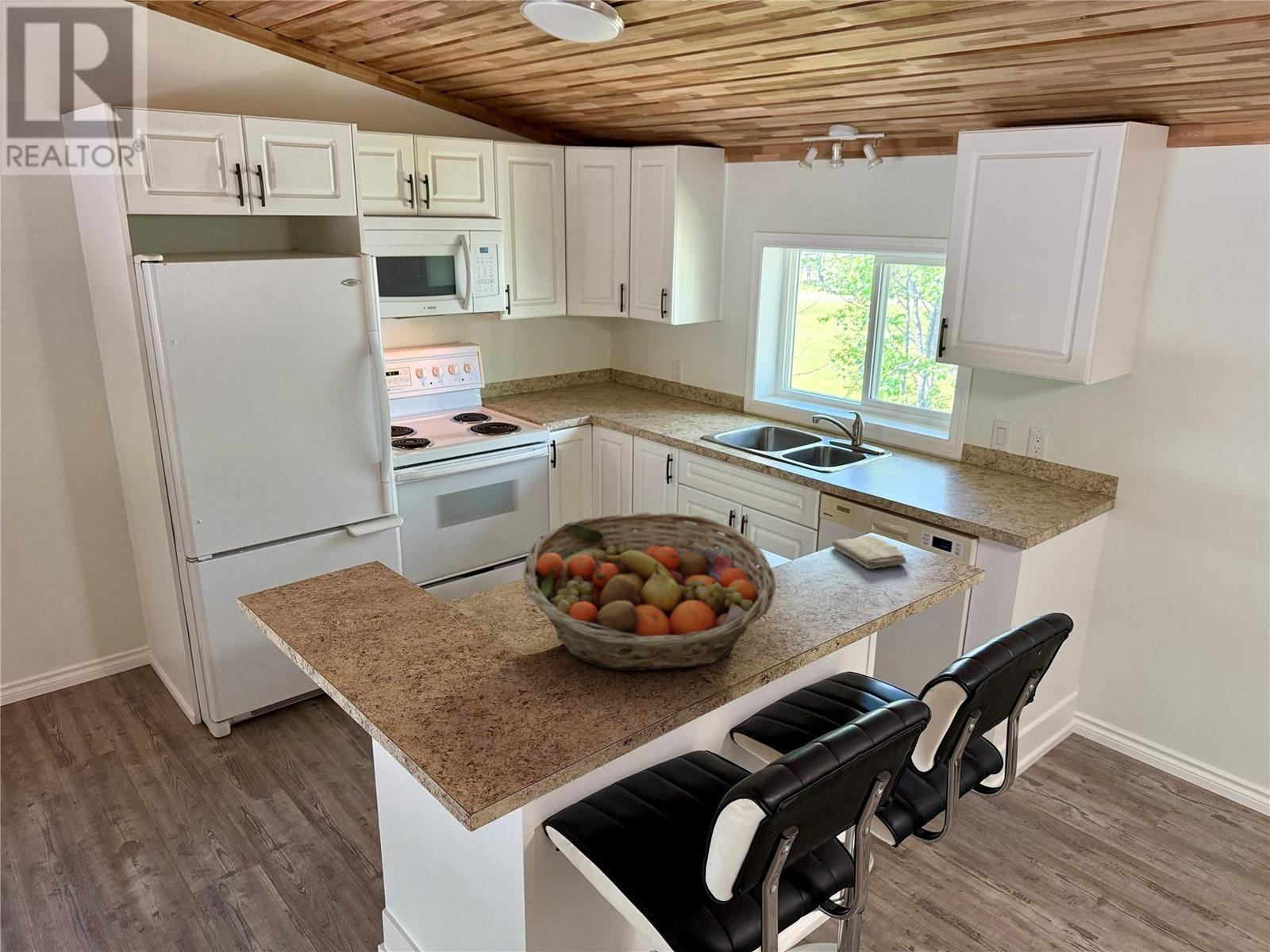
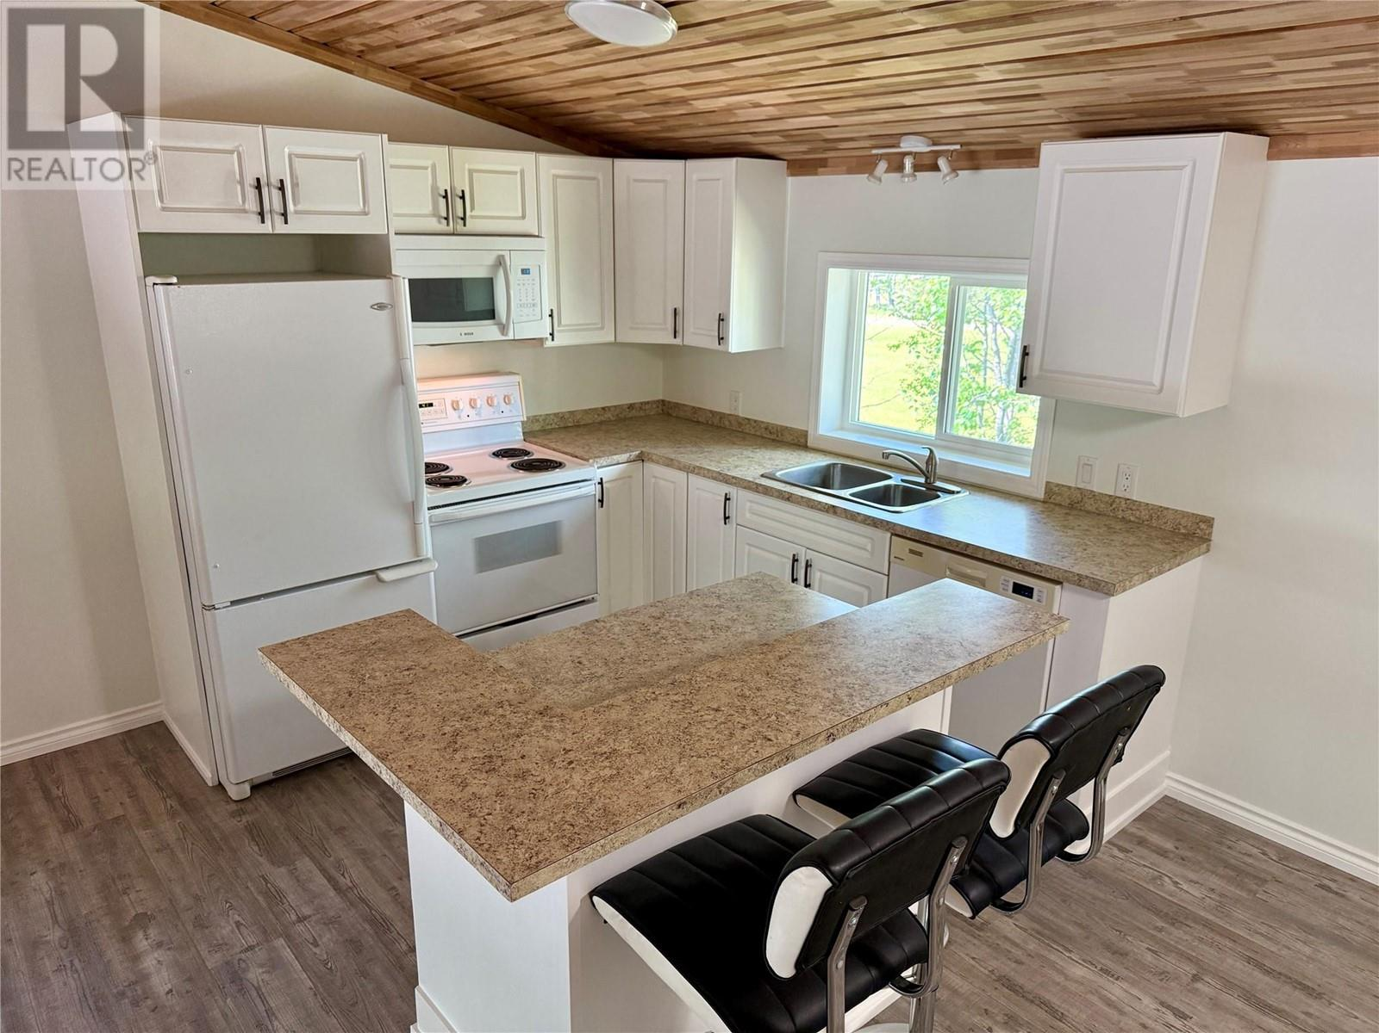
- washcloth (869, 551)
- fruit basket (648, 588)
